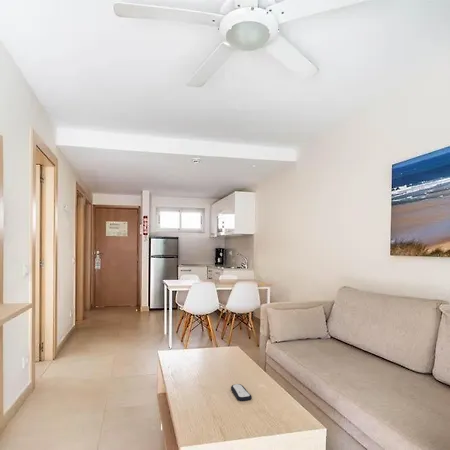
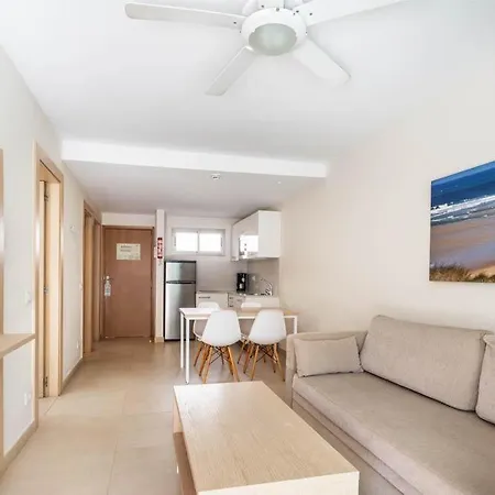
- remote control (240, 392)
